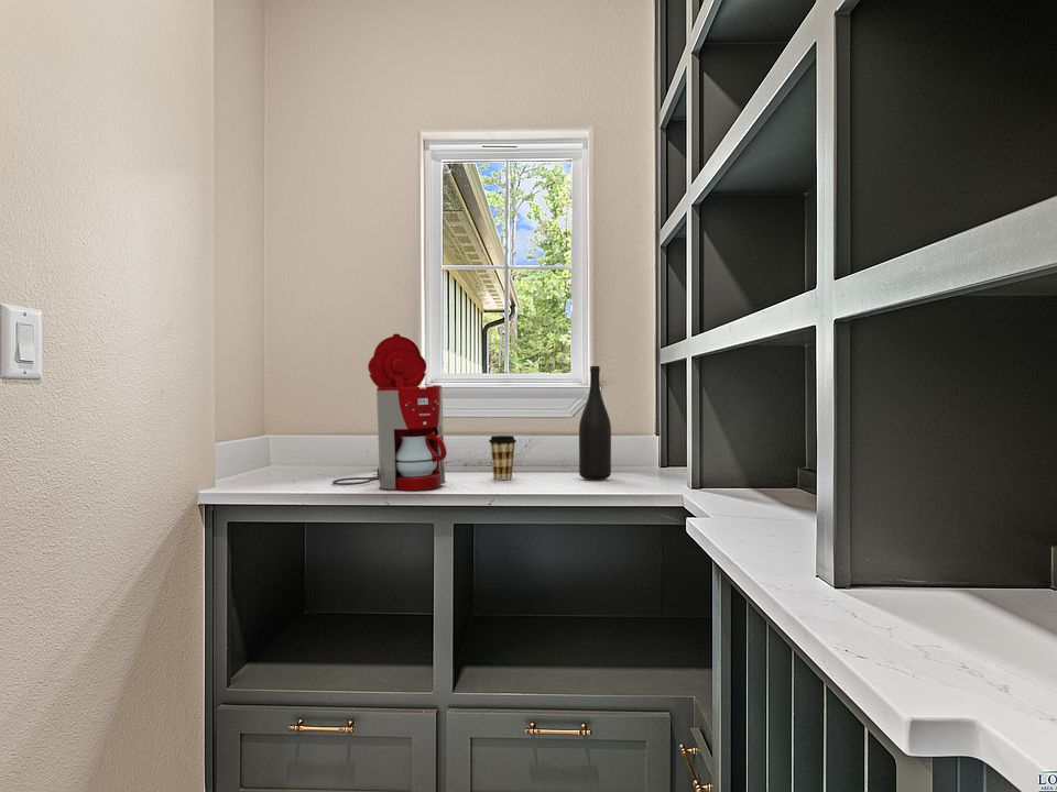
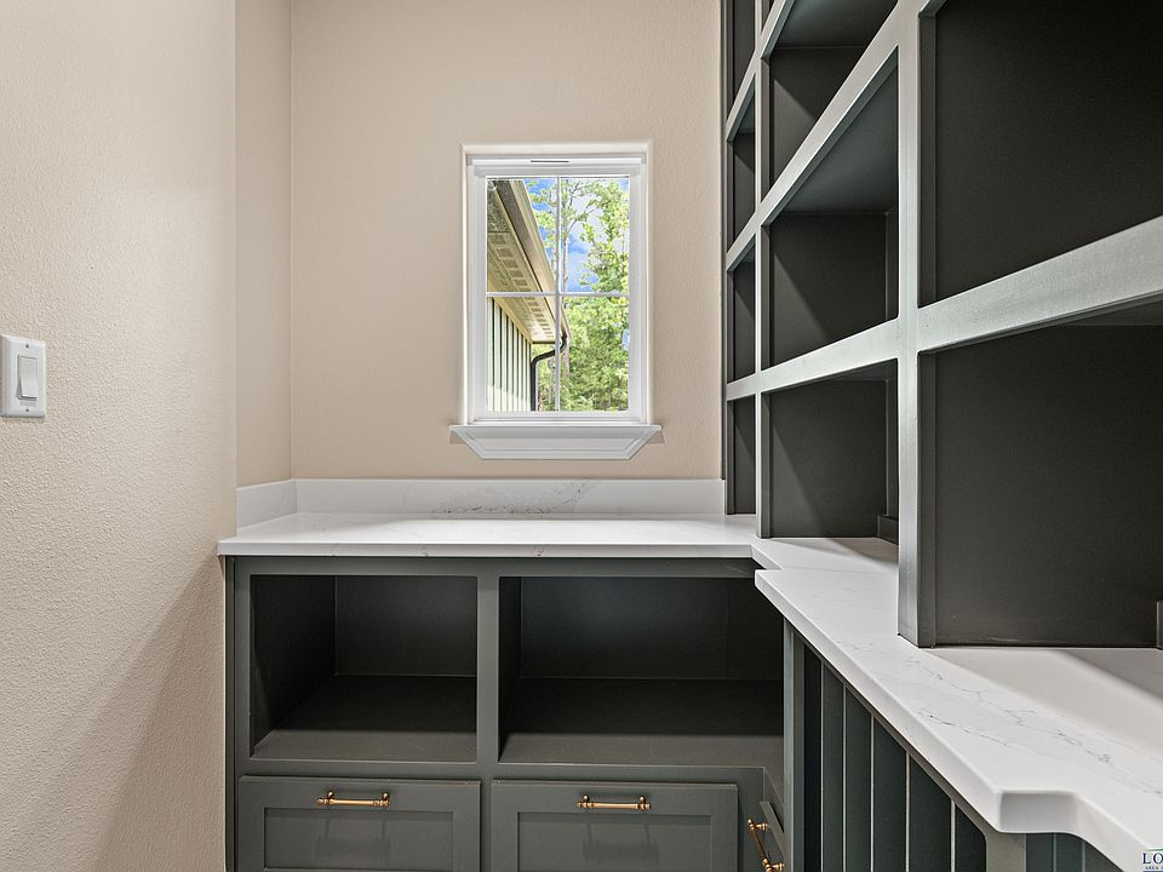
- wine bottle (595, 422)
- coffee cup (502, 457)
- coffee maker (386, 408)
